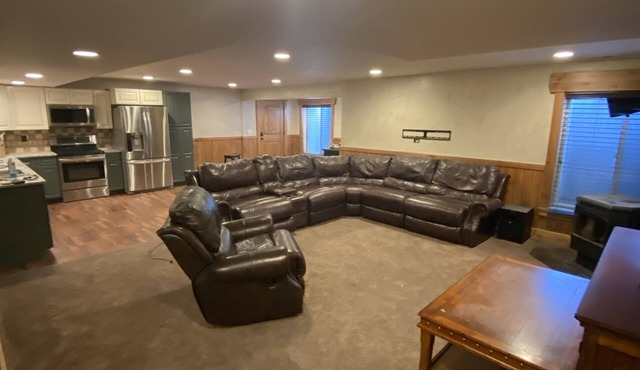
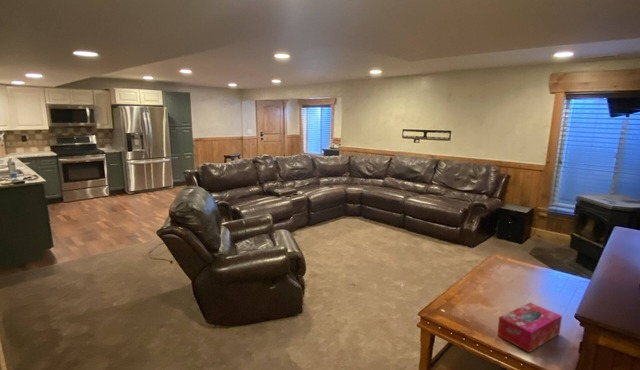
+ tissue box (529, 325)
